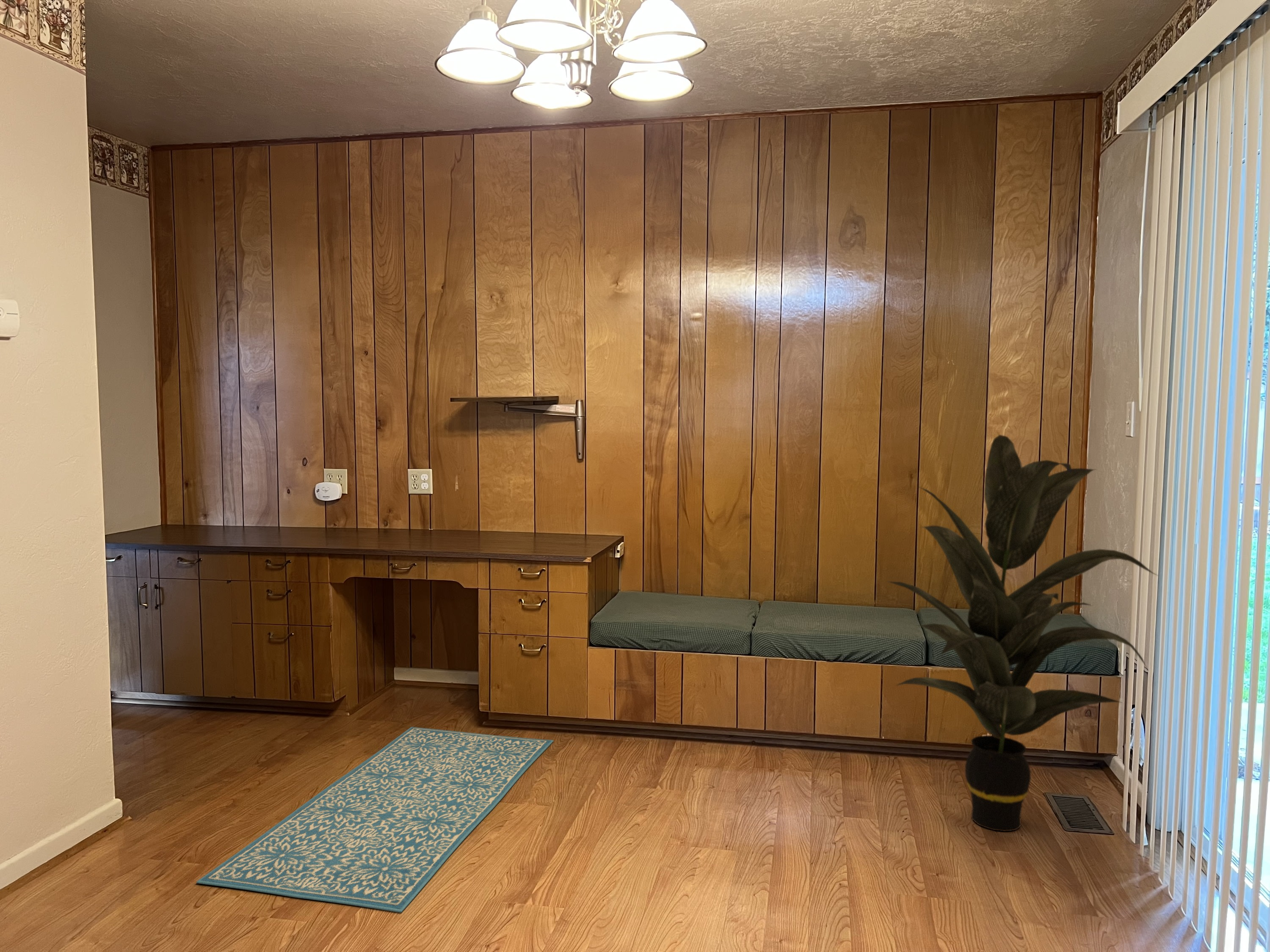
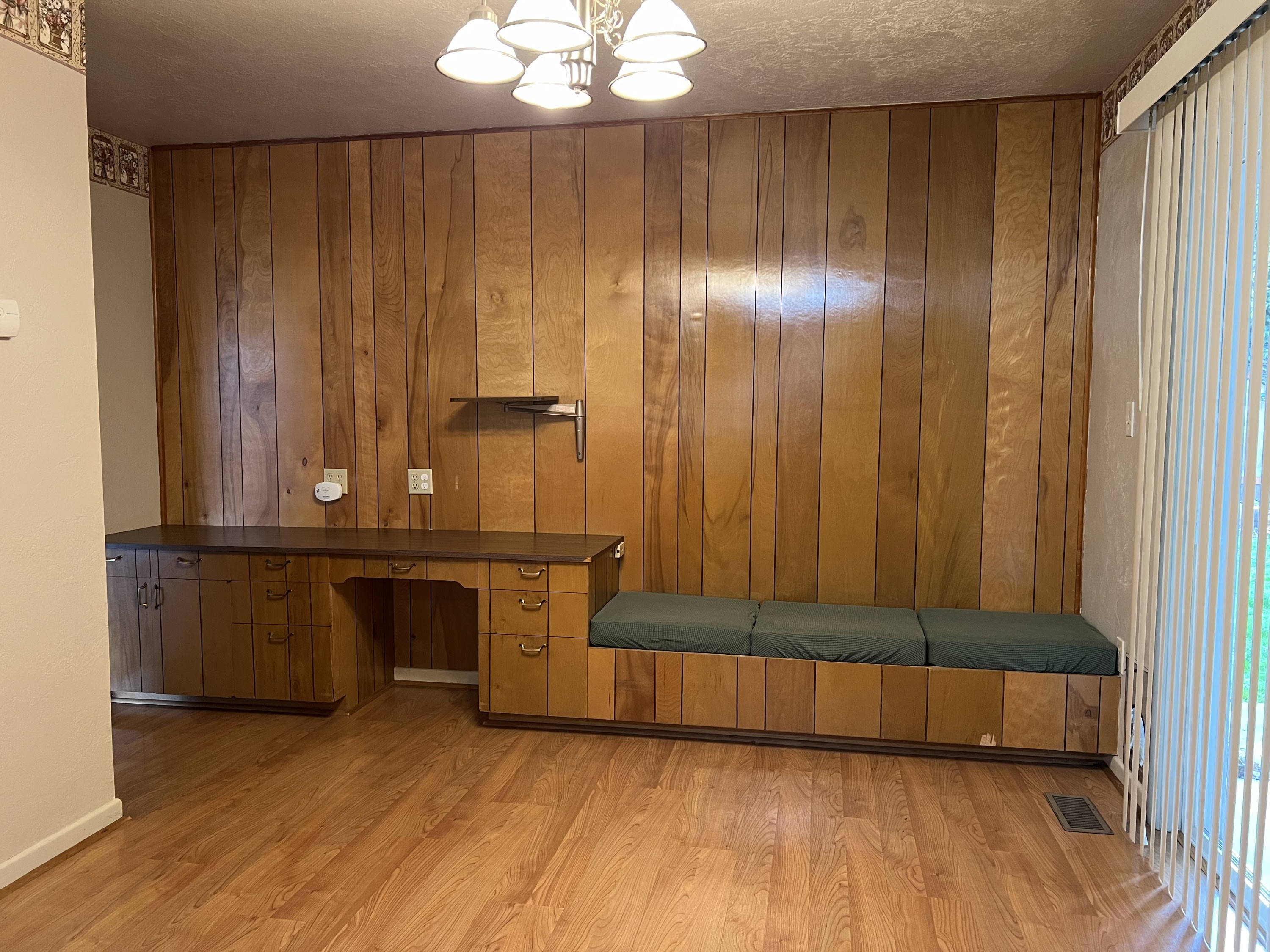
- indoor plant (1010, 628)
- rug (407, 798)
